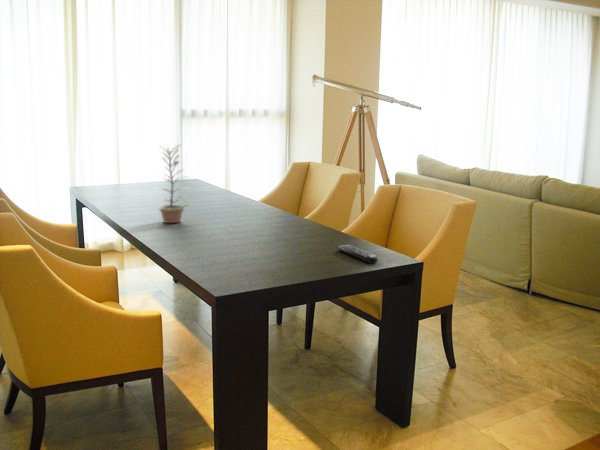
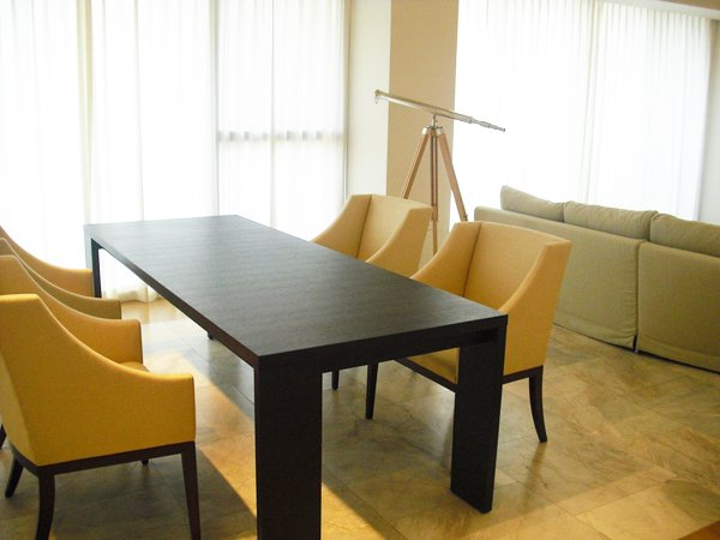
- plant (173, 183)
- remote control (356, 253)
